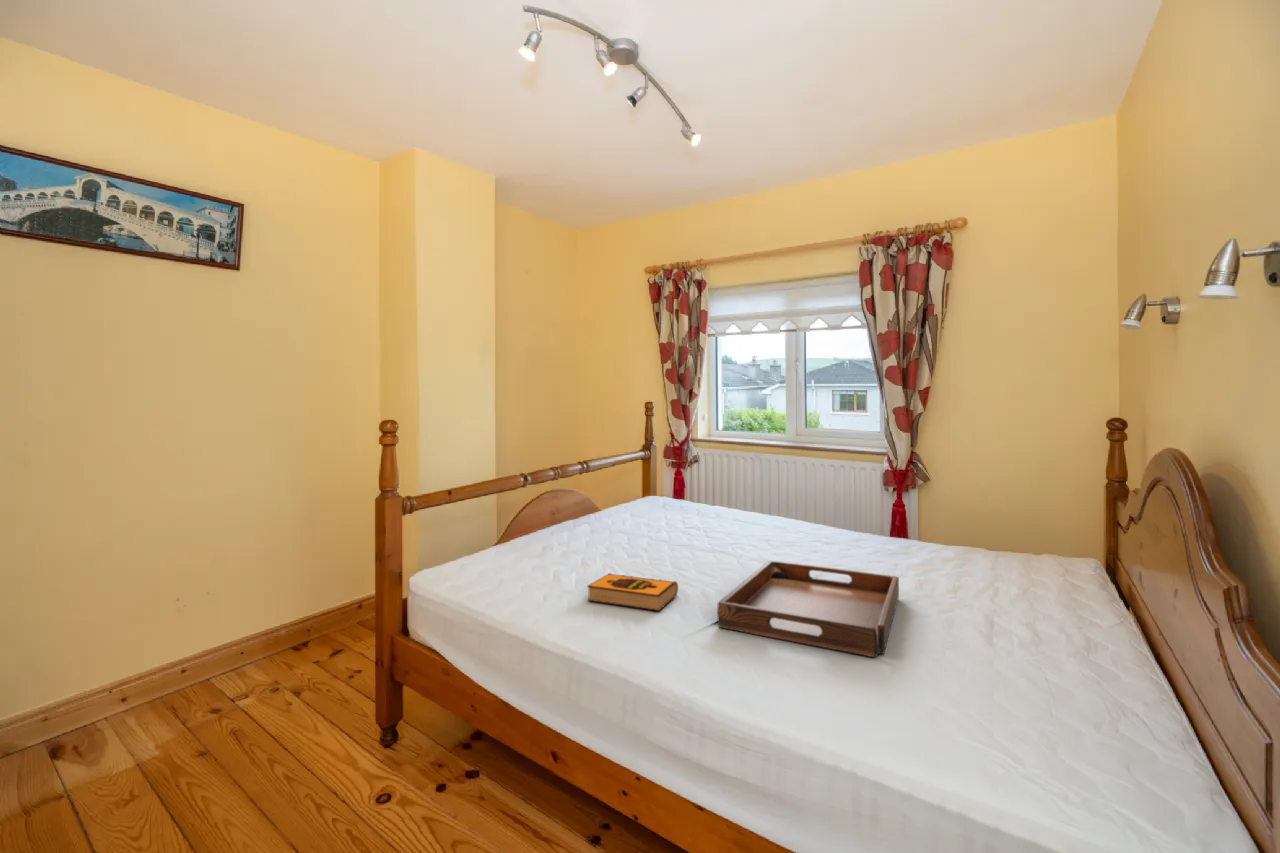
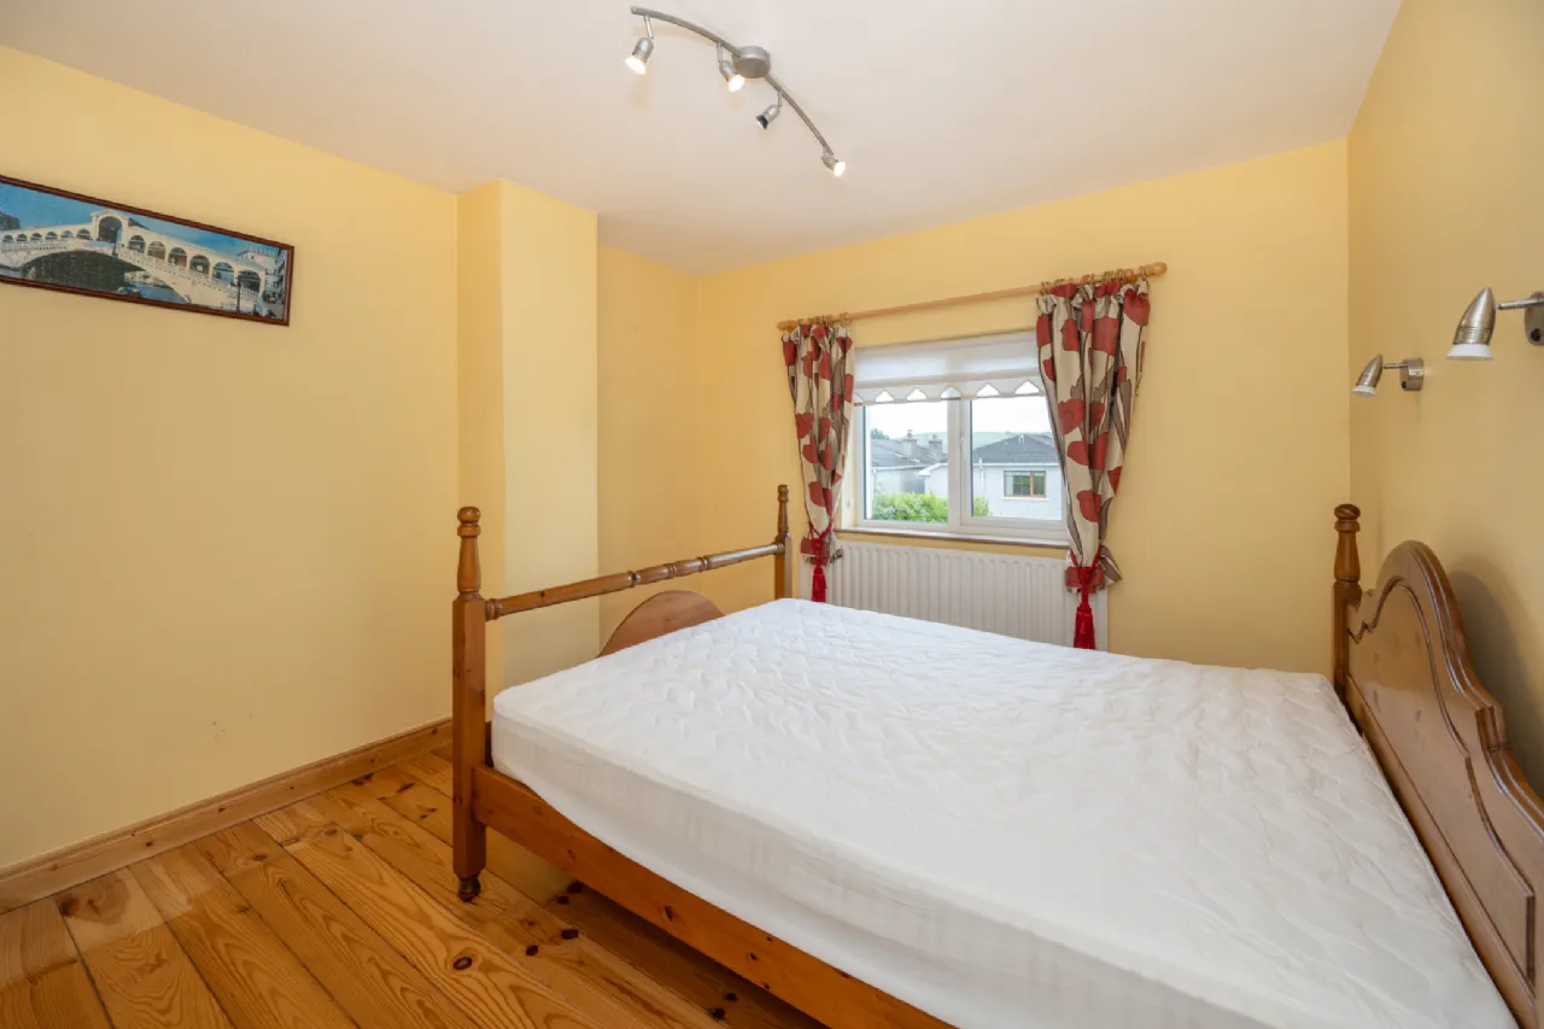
- hardback book (633, 590)
- serving tray (814, 599)
